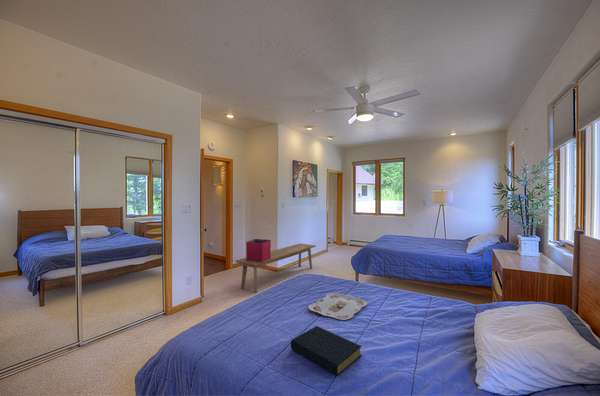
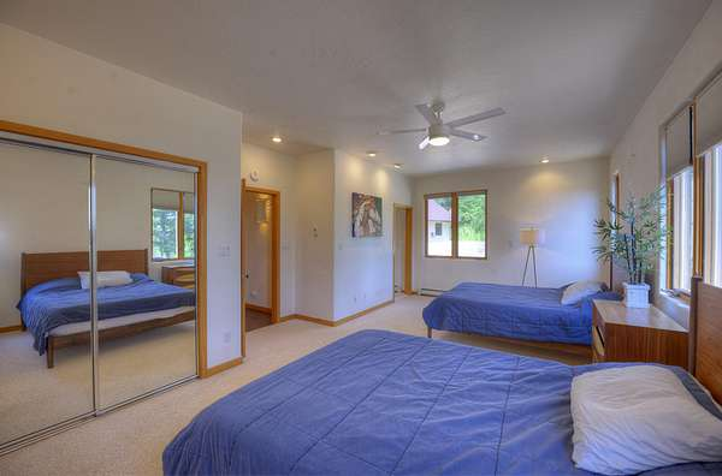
- hardback book (325, 347)
- bench (278, 260)
- storage bin (258, 250)
- serving tray (338, 305)
